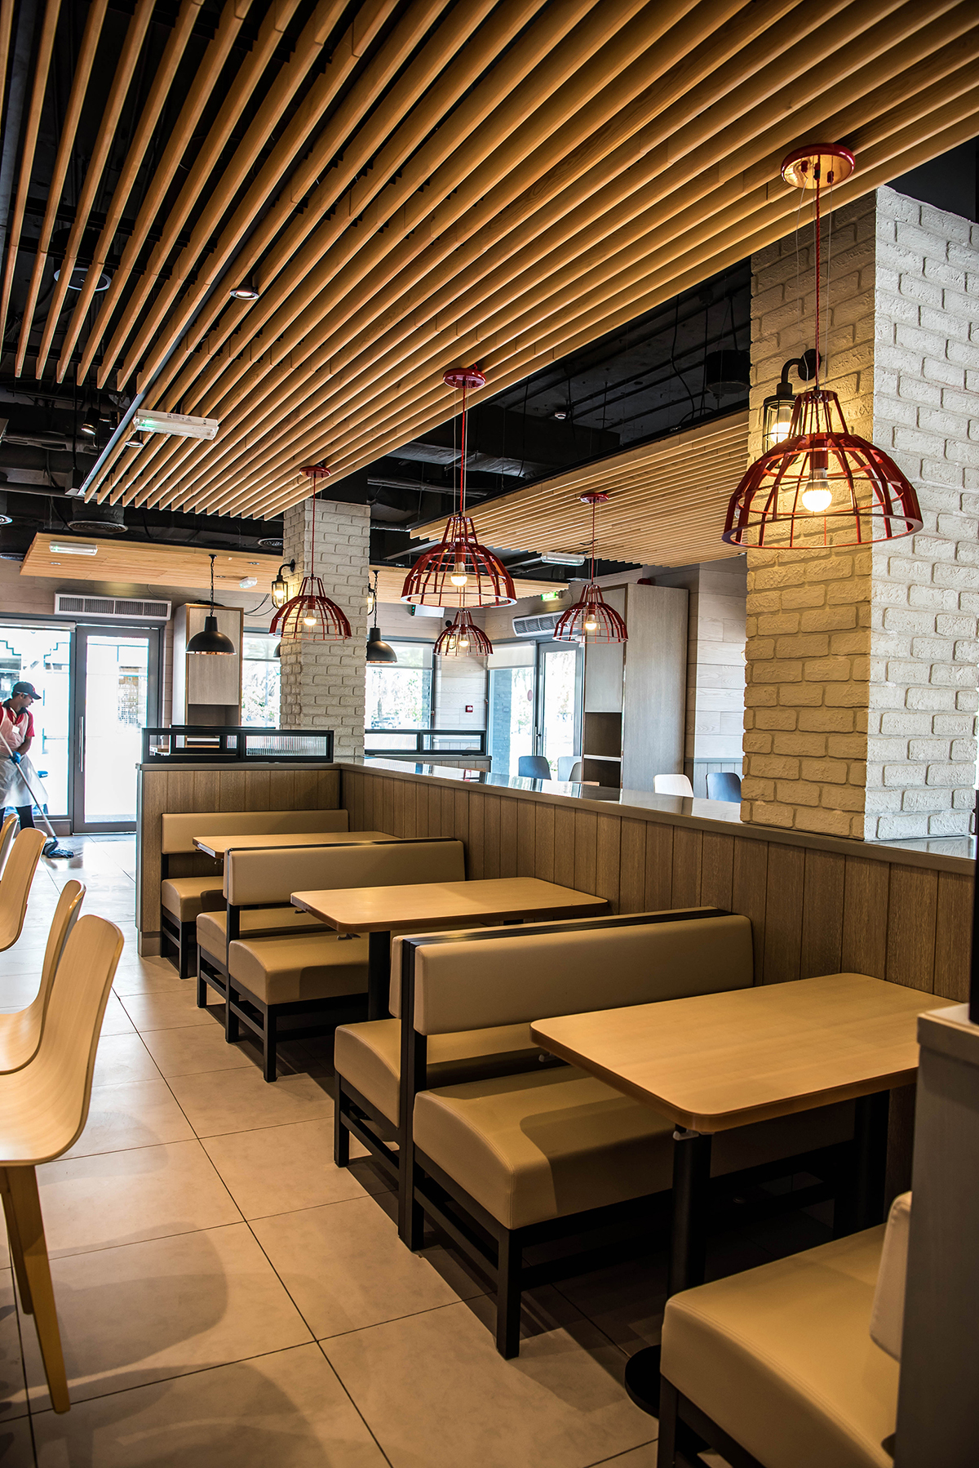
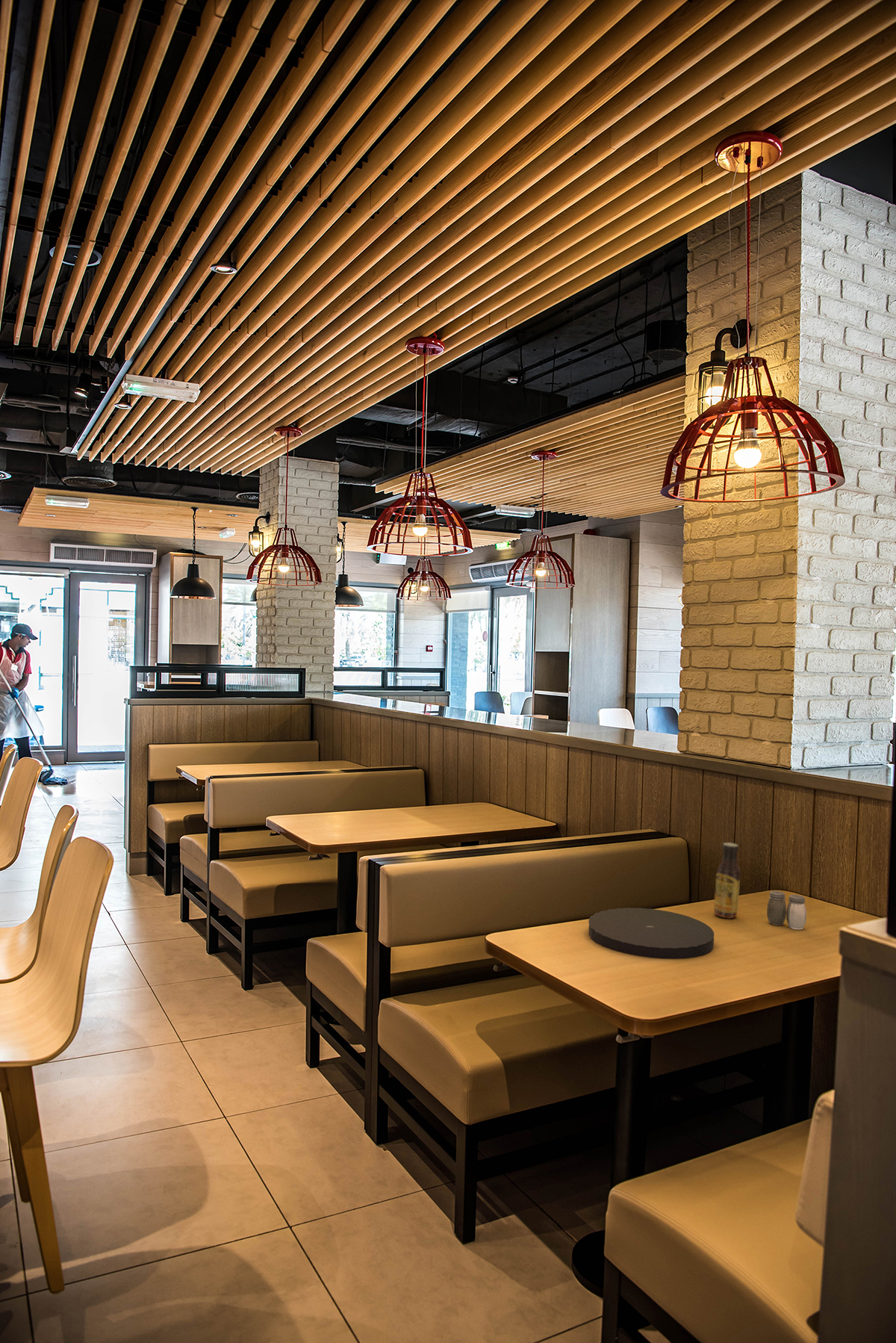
+ salt and pepper shaker (785, 909)
+ sauce bottle (727, 879)
+ plate (650, 931)
